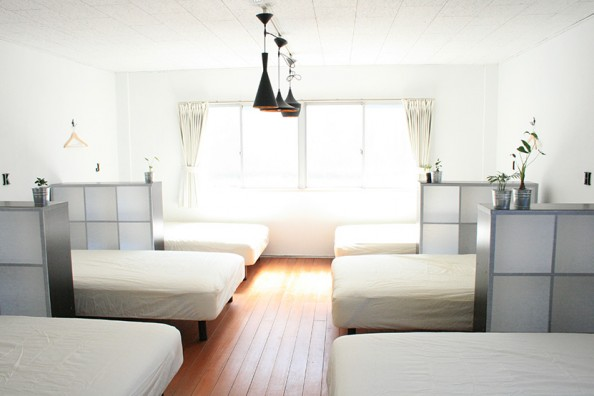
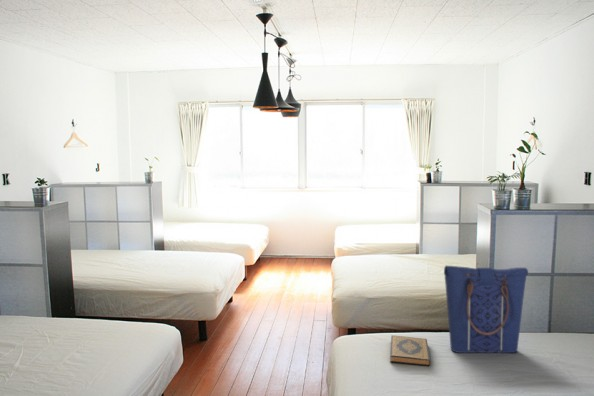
+ hardback book (409, 349)
+ tote bag (484, 308)
